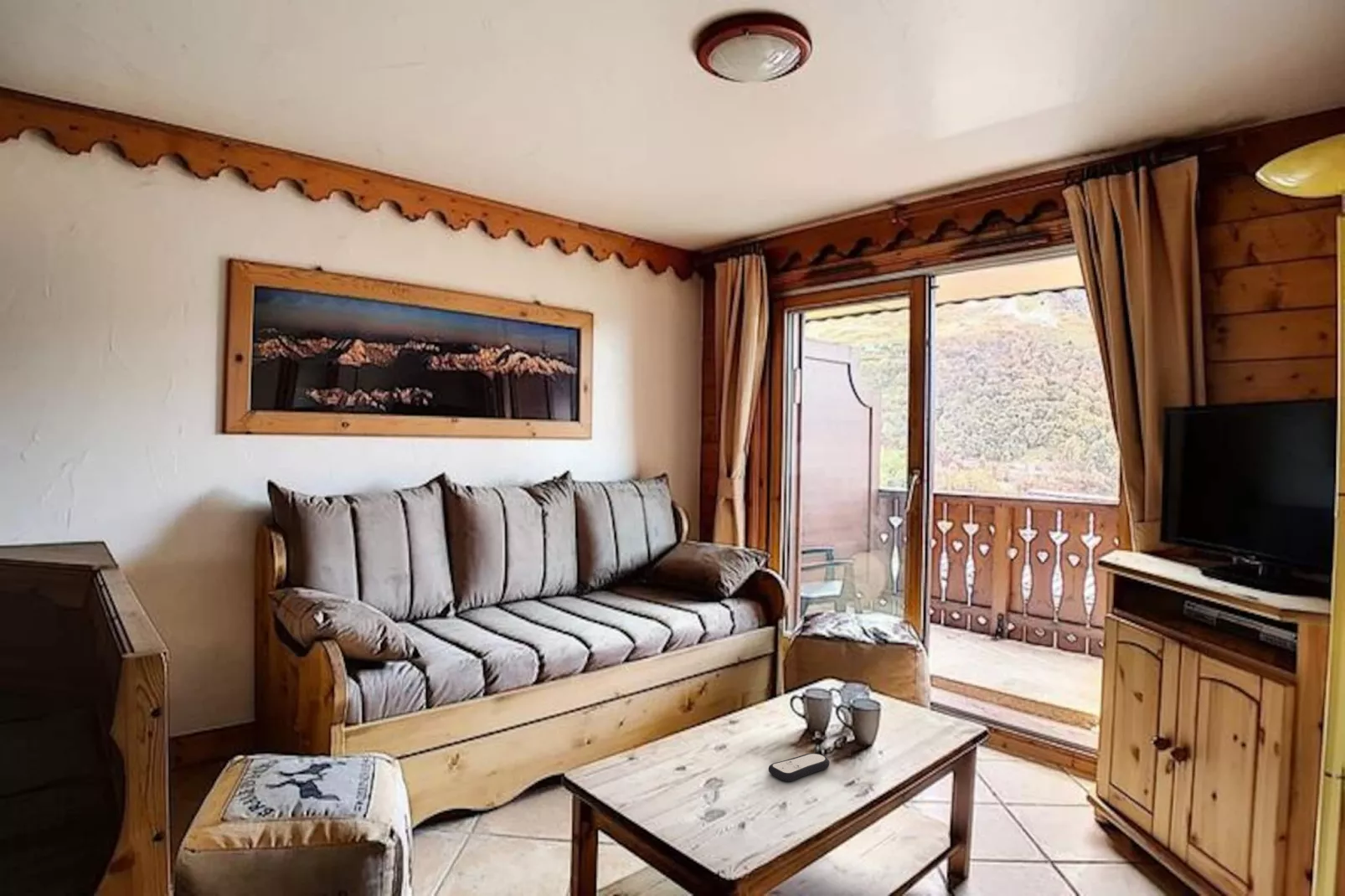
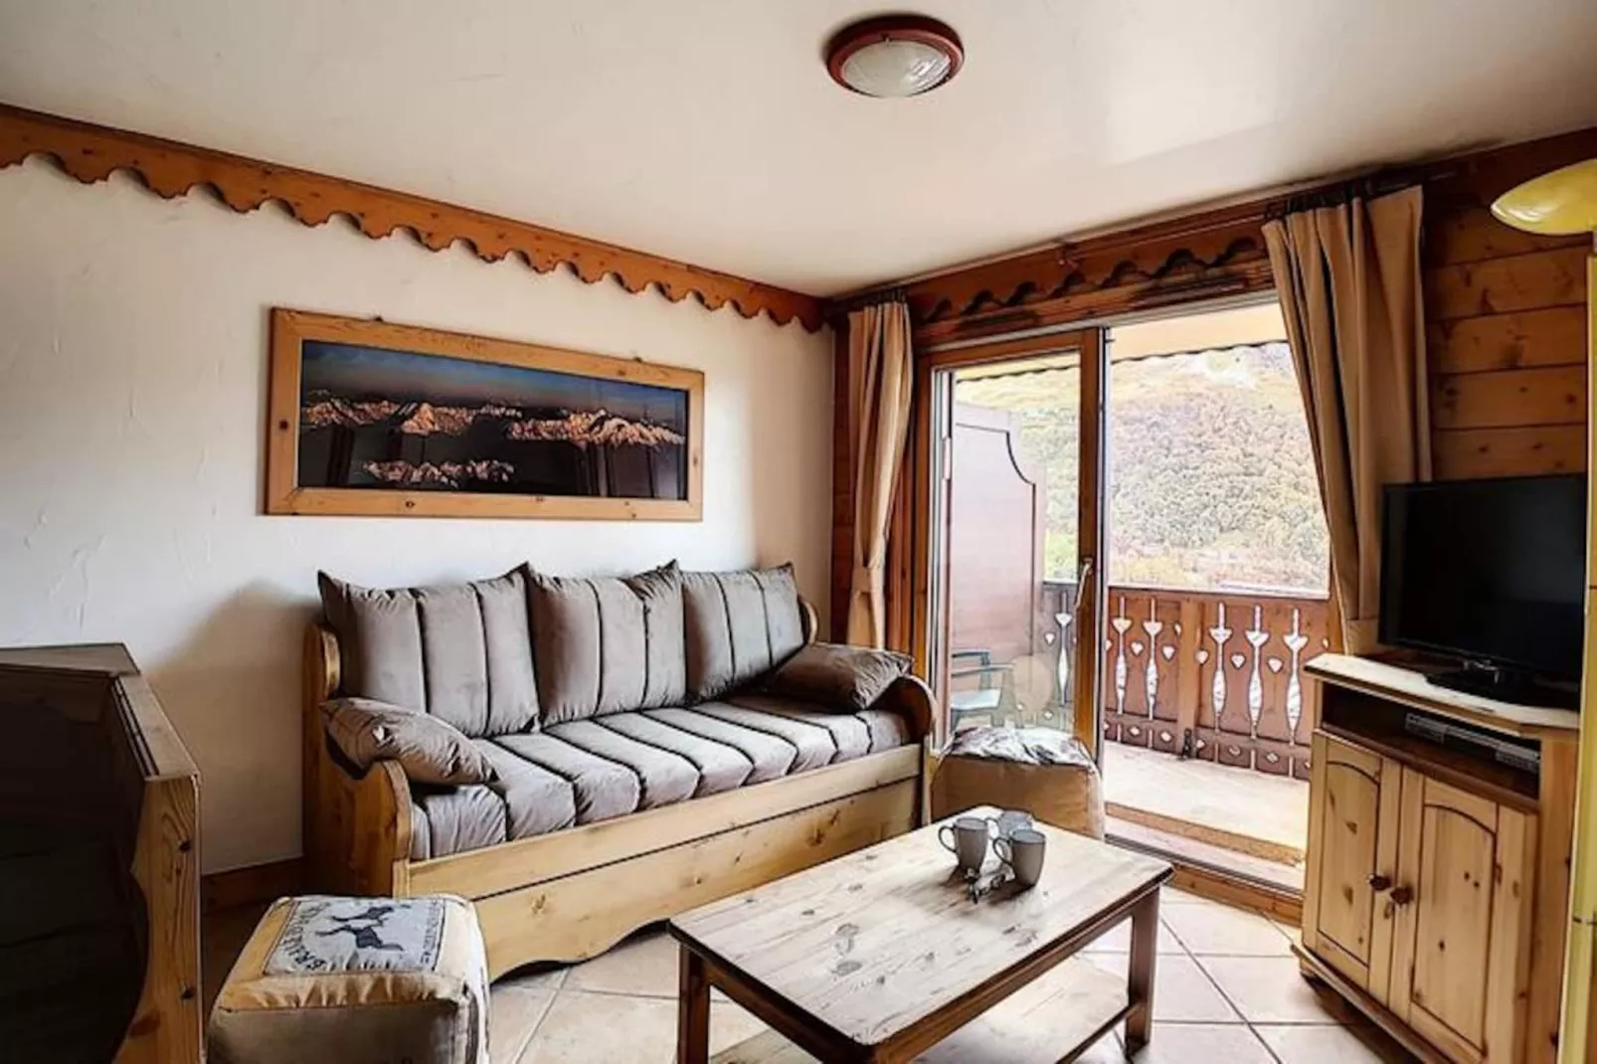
- remote control (800, 765)
